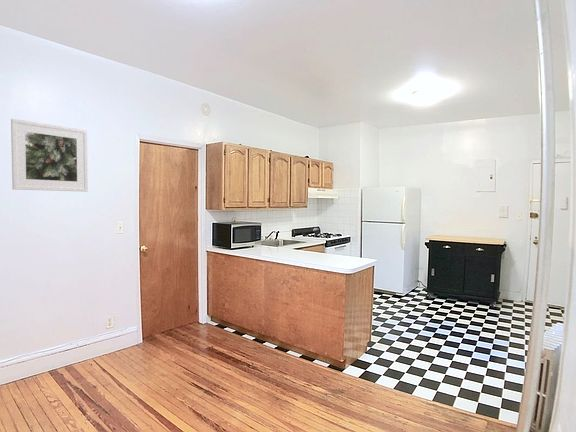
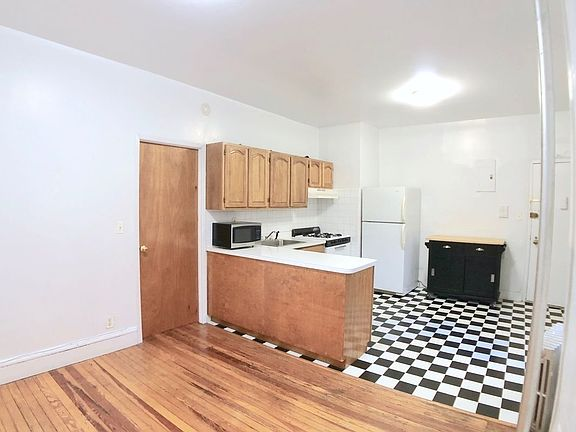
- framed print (52, 157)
